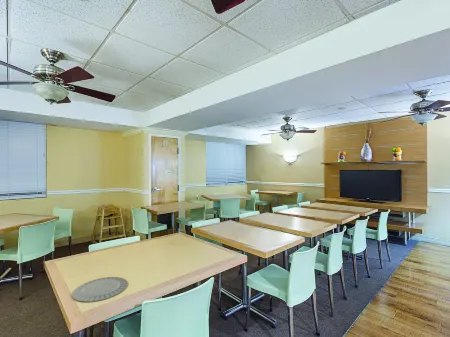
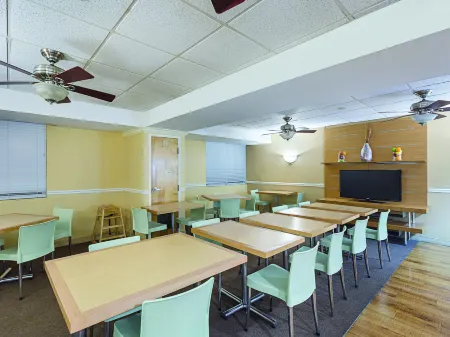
- chinaware (101, 287)
